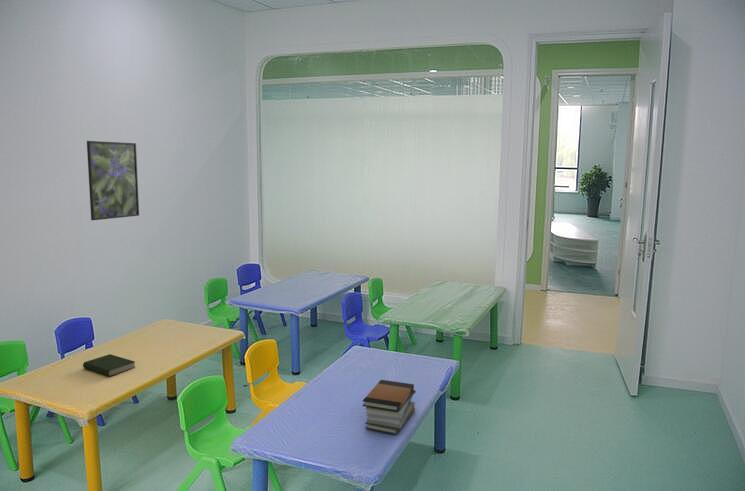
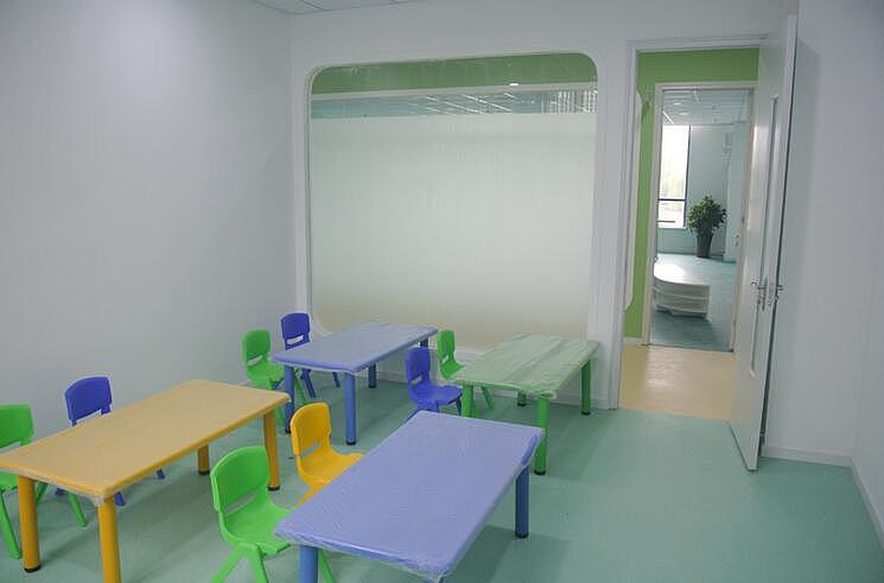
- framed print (114, 180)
- book (109, 365)
- book stack (389, 406)
